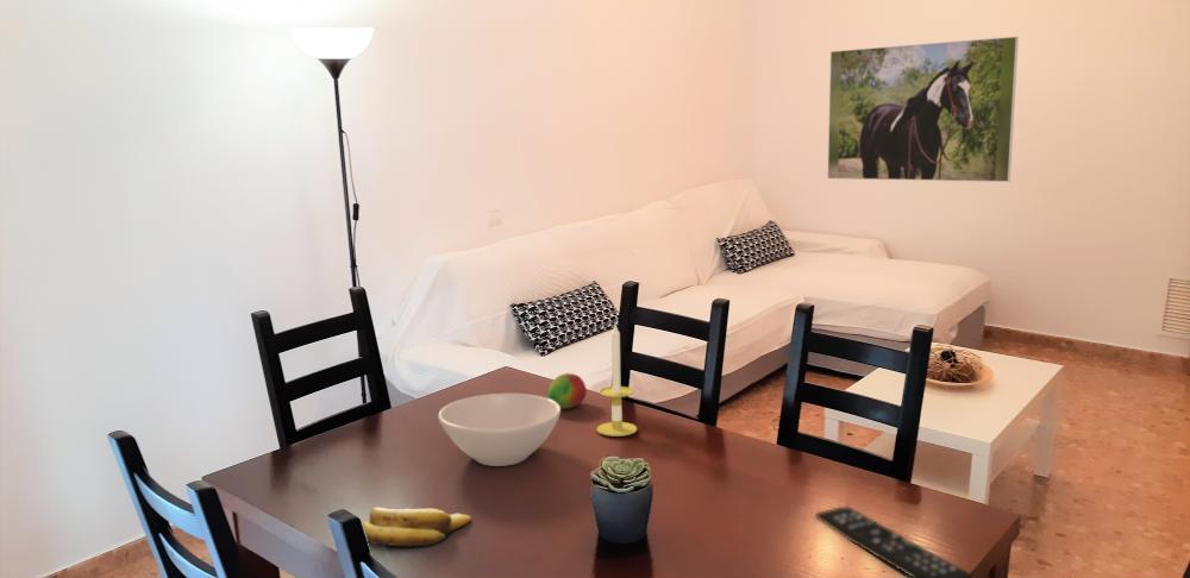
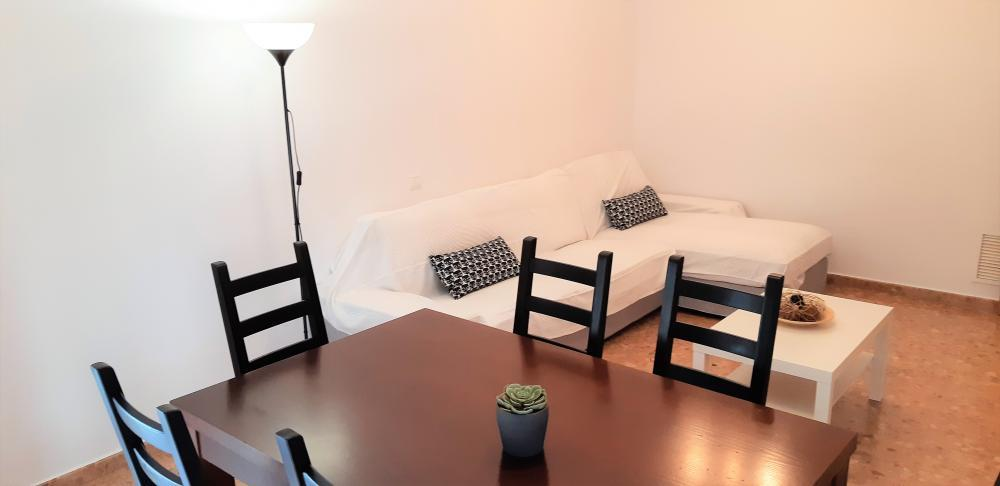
- bowl (500, 433)
- remote control (887, 544)
- banana (412, 515)
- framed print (915, 113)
- fruit (566, 390)
- candle (615, 376)
